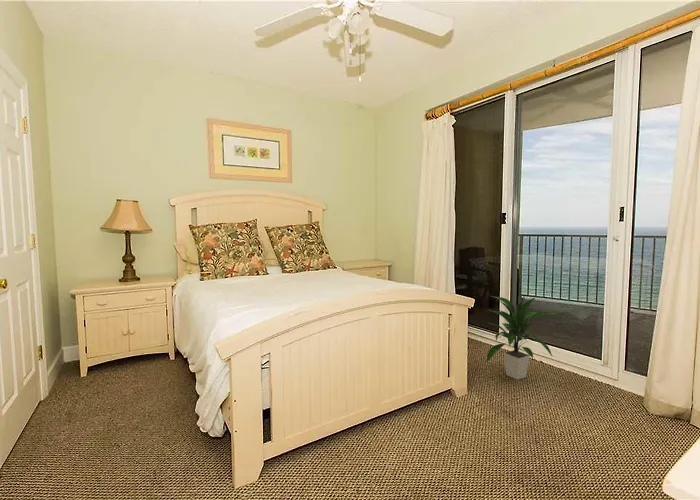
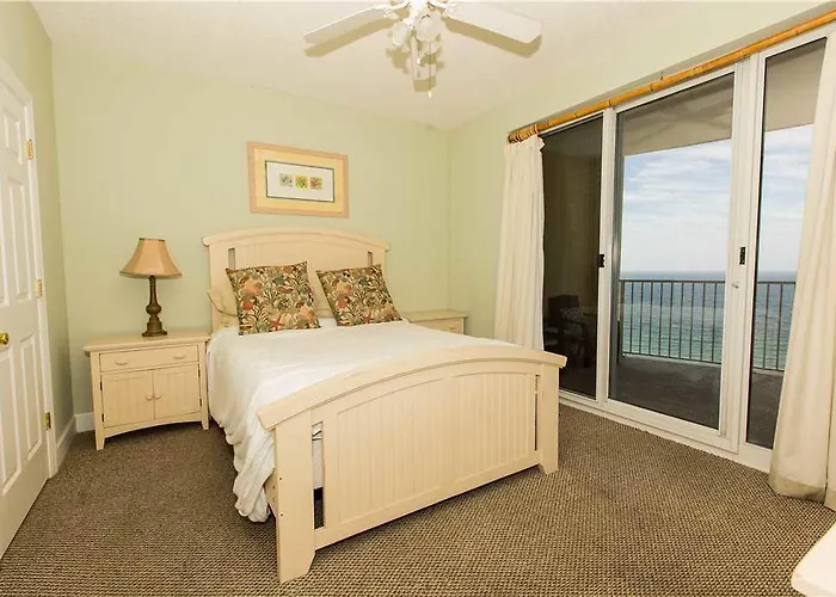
- indoor plant (514, 334)
